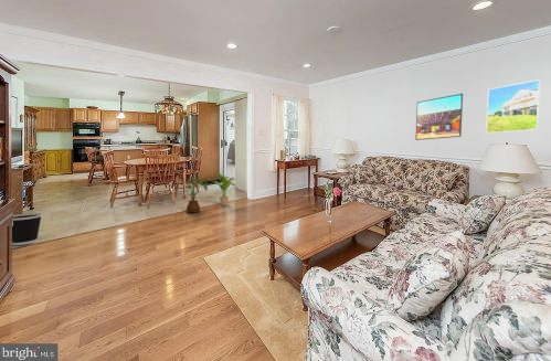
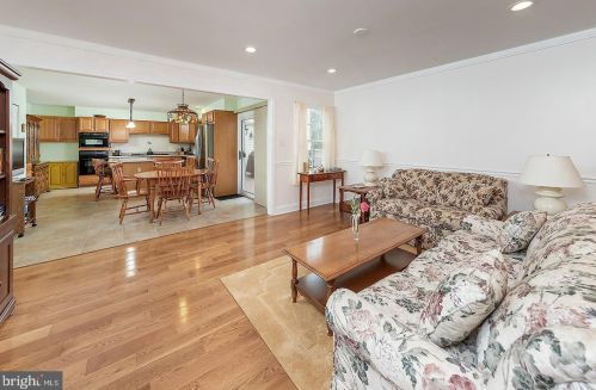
- wastebasket (23, 229)
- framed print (437, 118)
- potted plant (225, 189)
- house plant (195, 193)
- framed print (511, 108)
